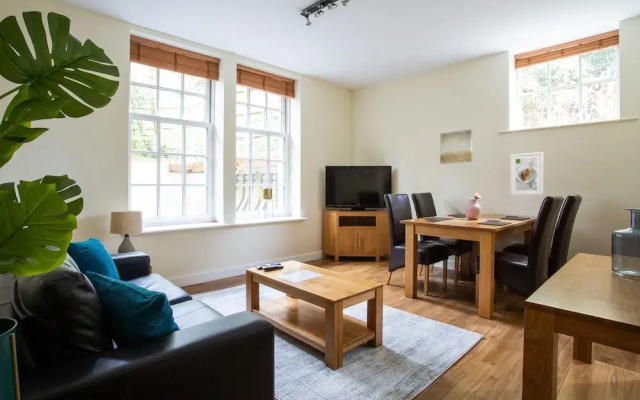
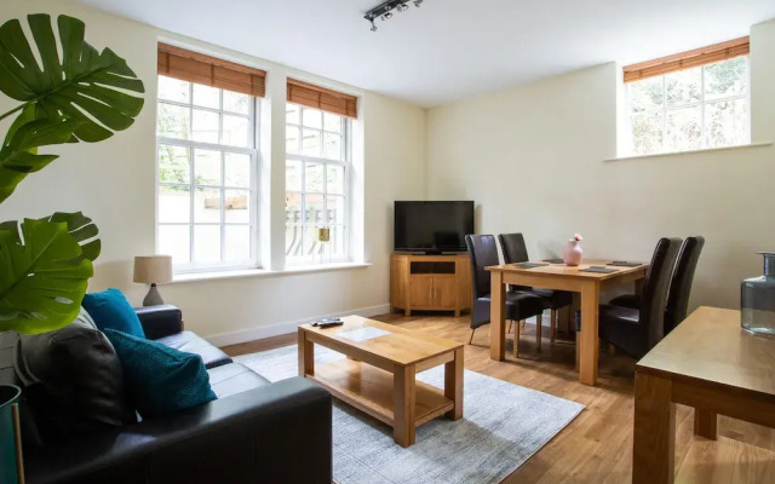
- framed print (526, 174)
- wall art (455, 147)
